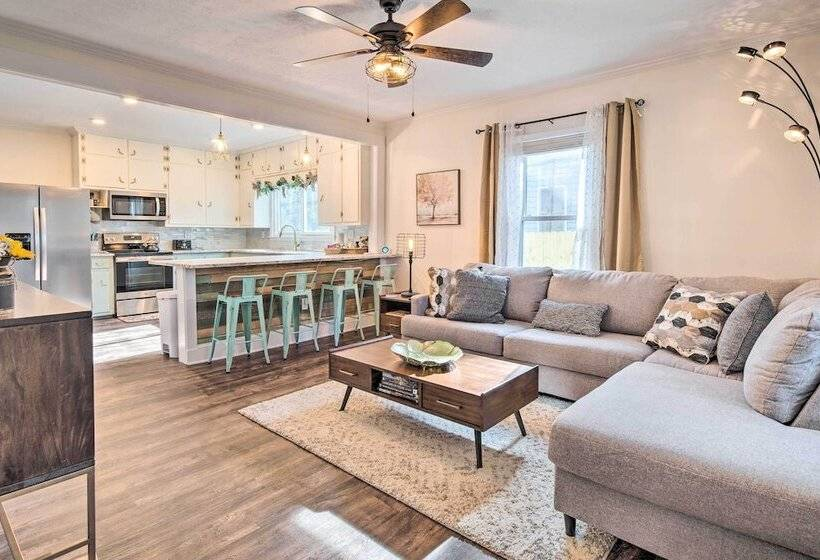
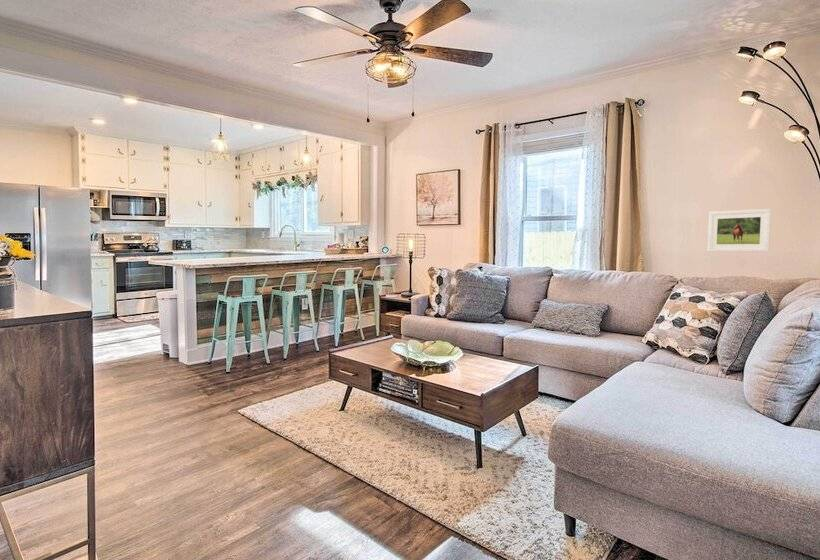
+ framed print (738, 231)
